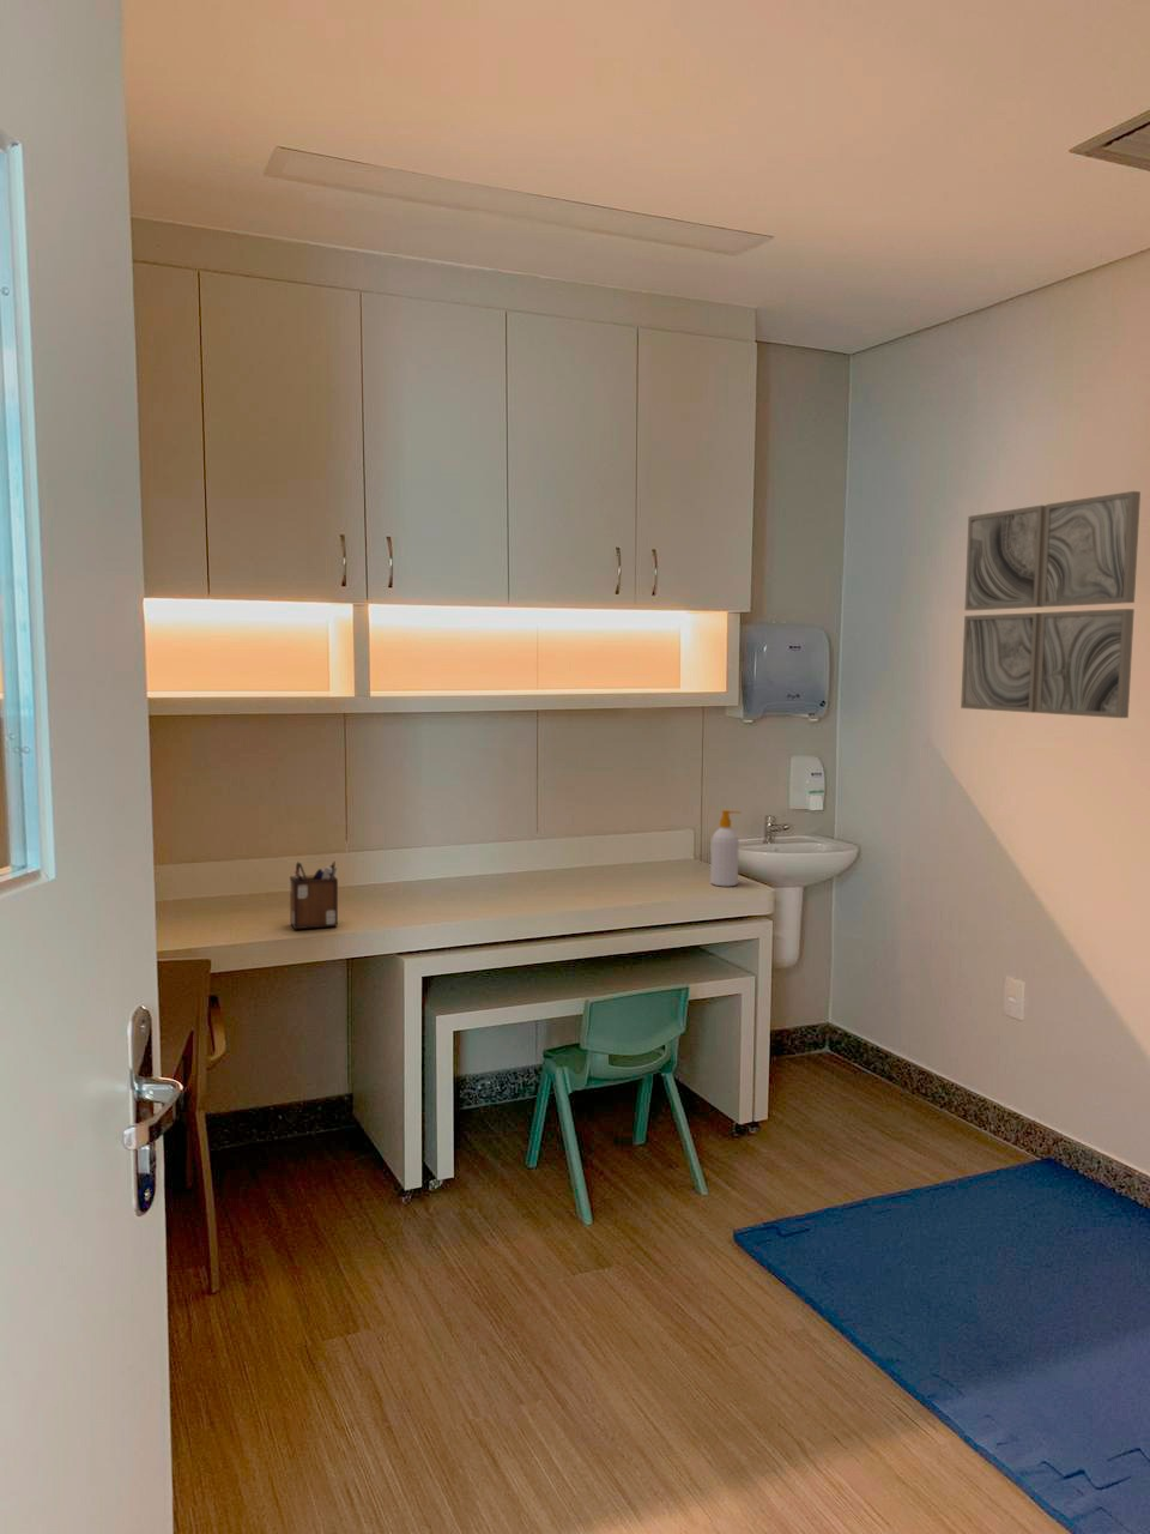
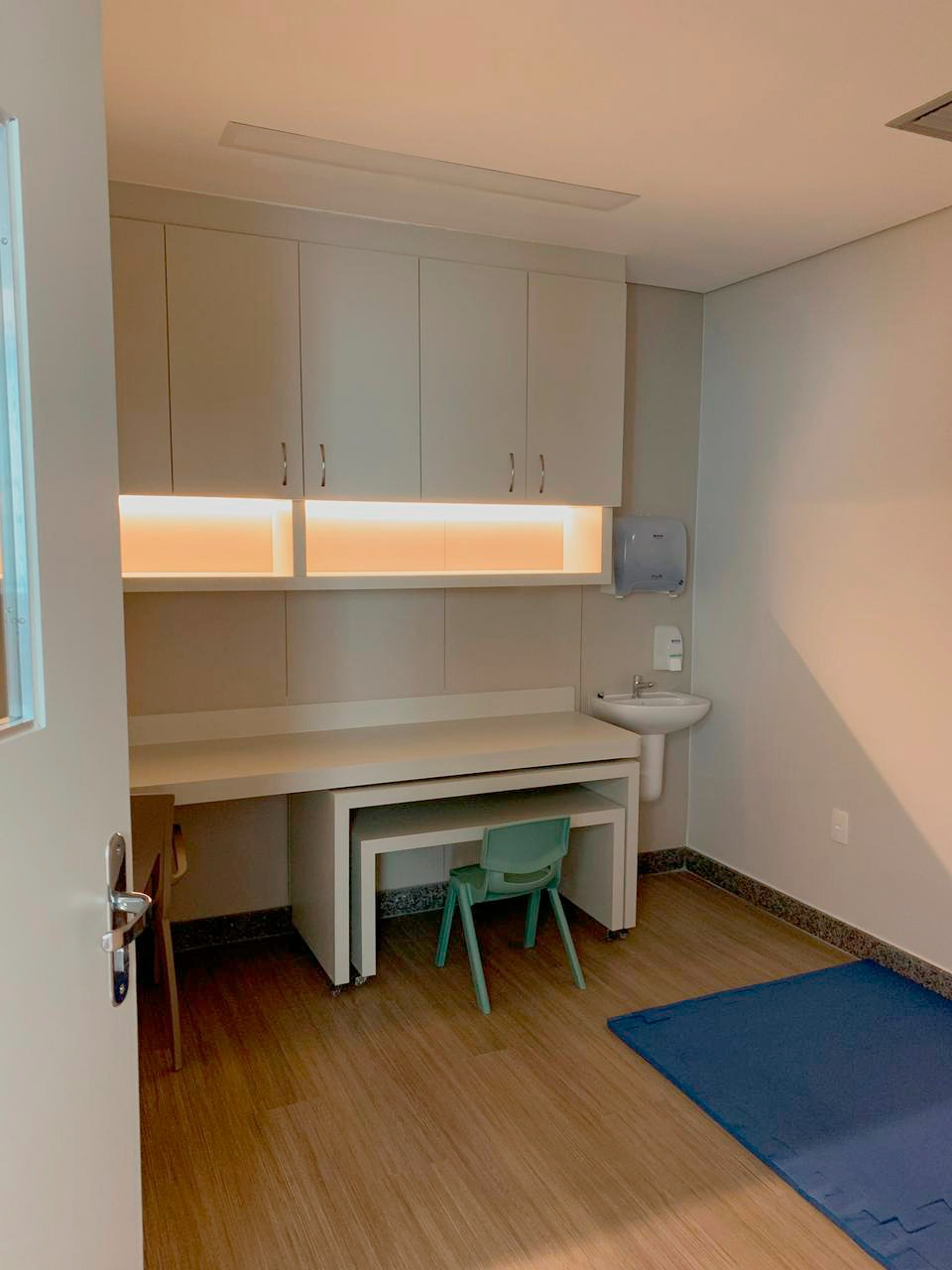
- soap bottle (726, 847)
- wall art (1042, 606)
- desk organizer (314, 891)
